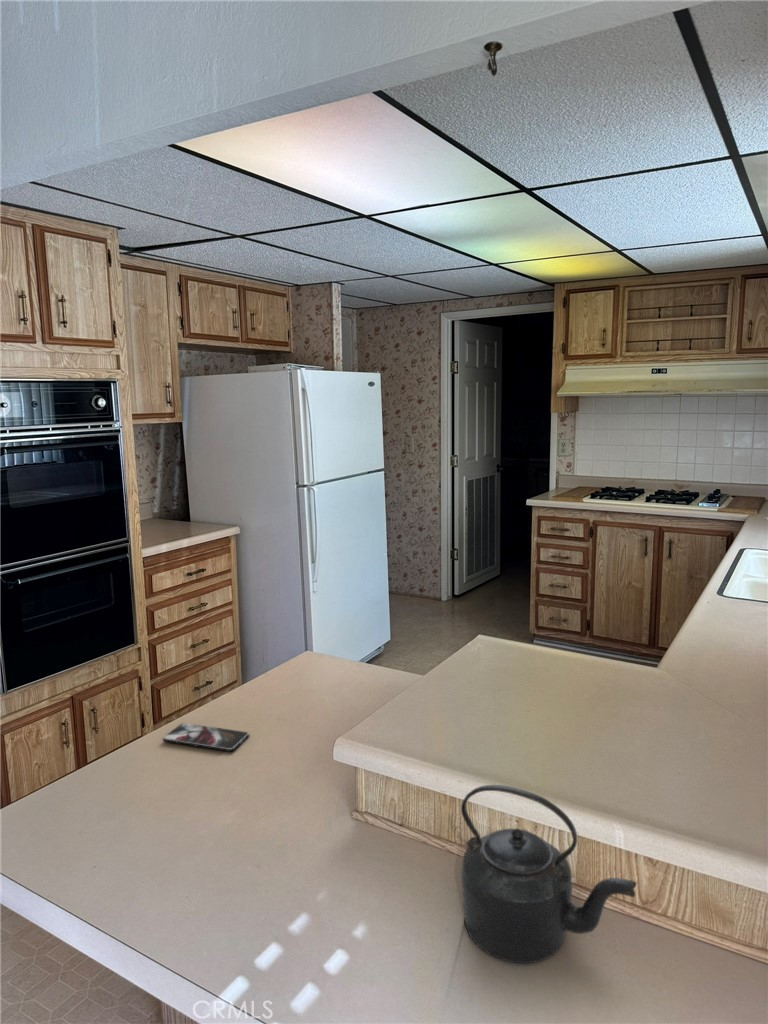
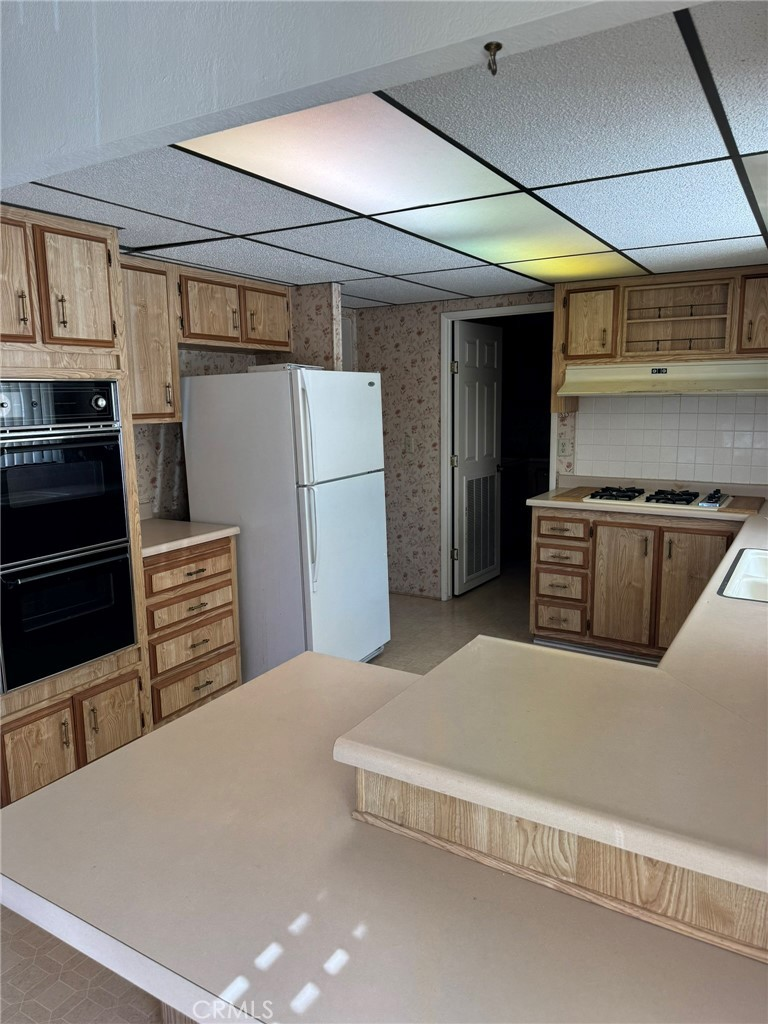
- kettle (543, 866)
- smartphone (206, 737)
